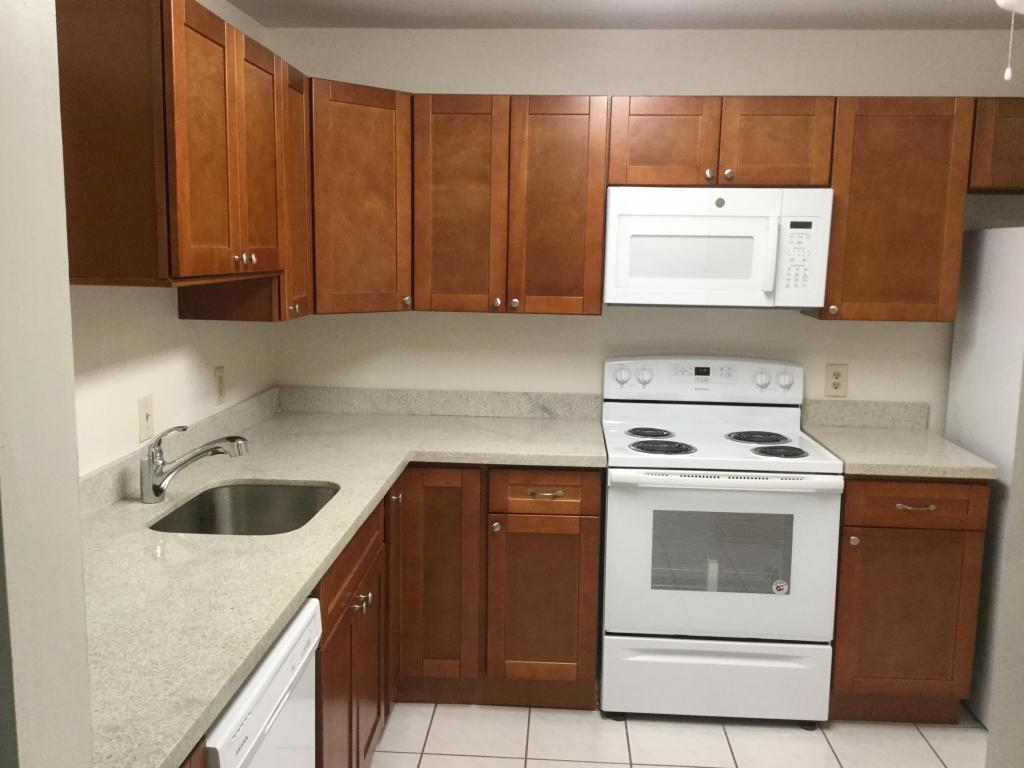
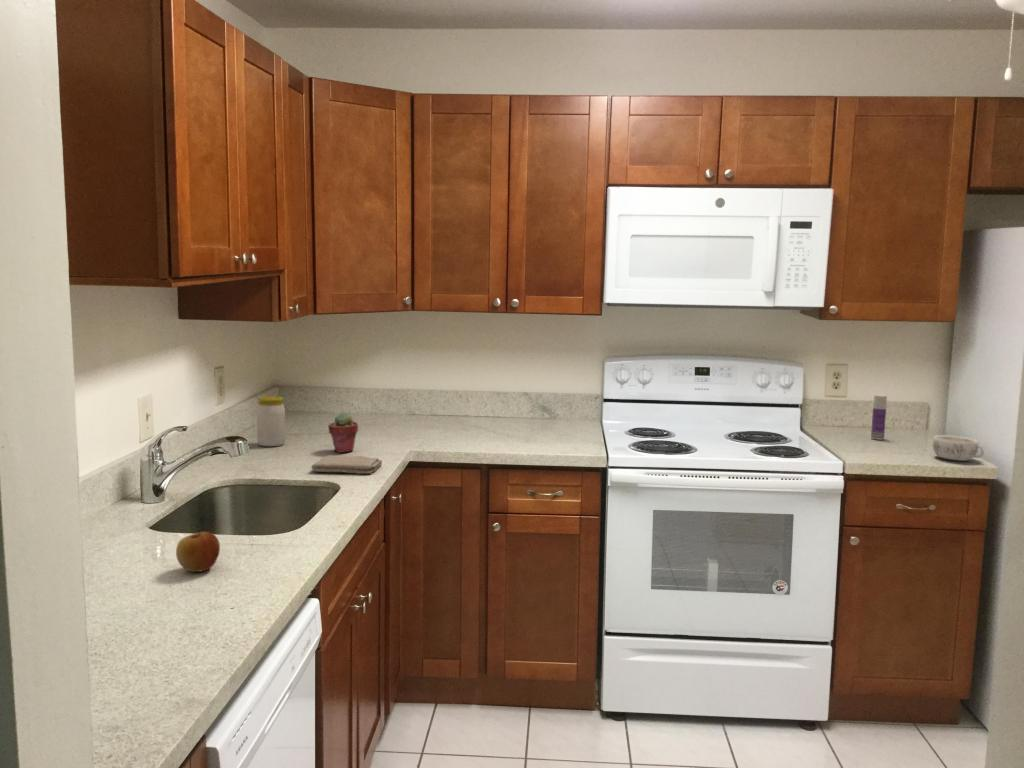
+ bottle (879, 417)
+ jar (271, 420)
+ potted succulent (343, 431)
+ washcloth (347, 464)
+ apple (198, 549)
+ decorative bowl (958, 449)
